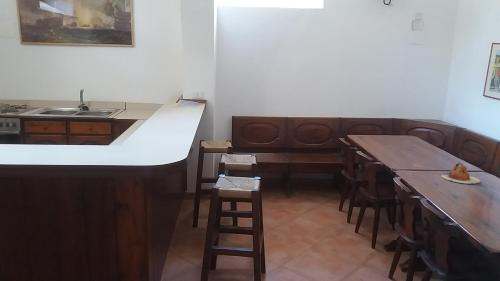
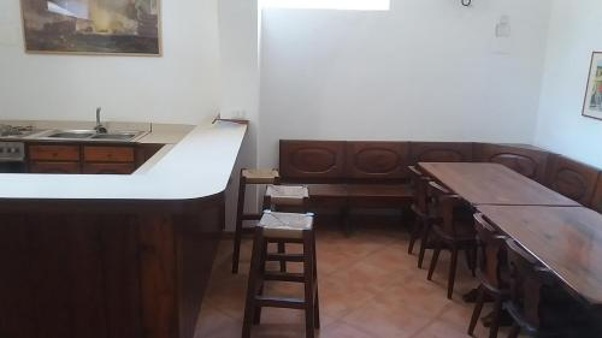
- teapot (461, 170)
